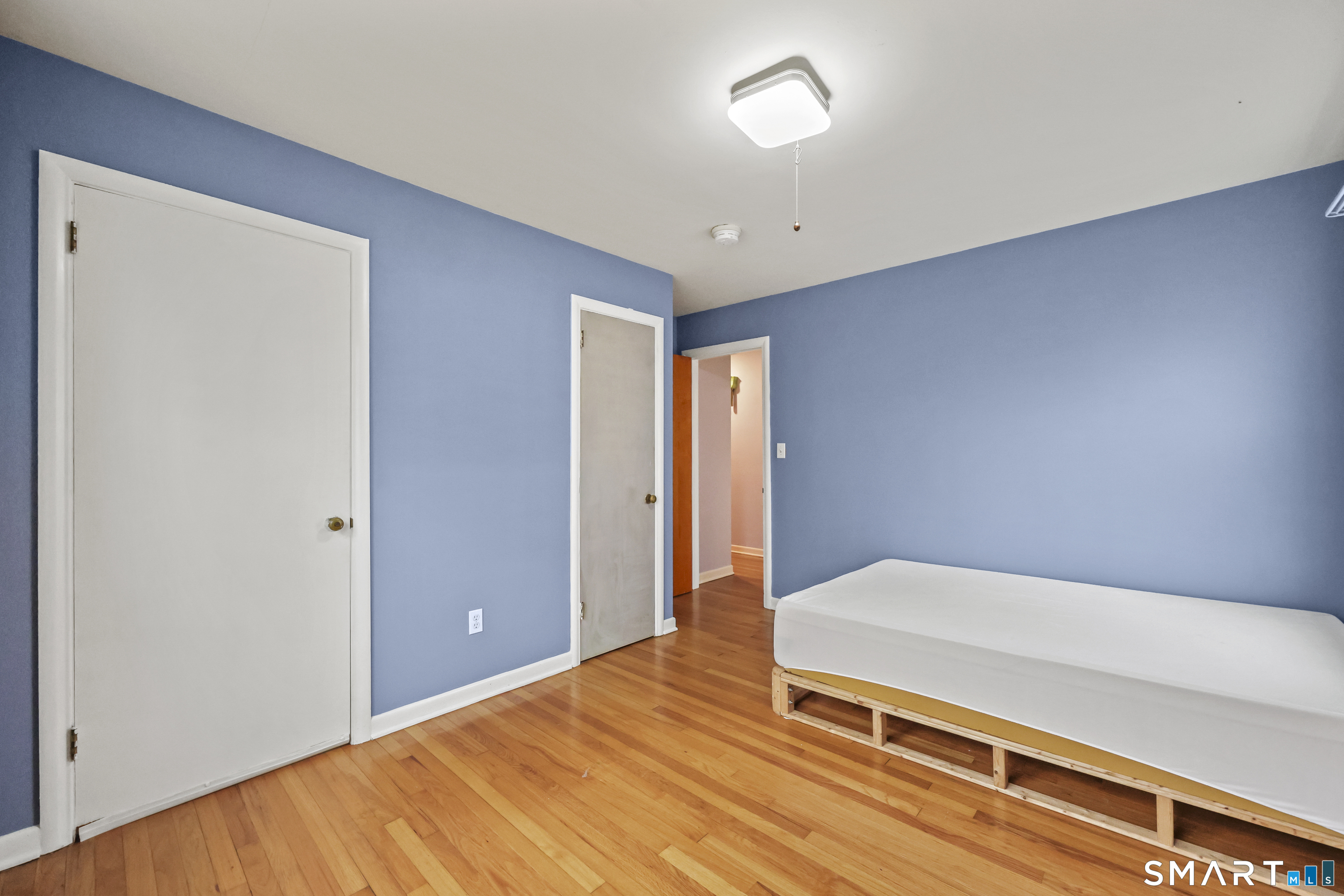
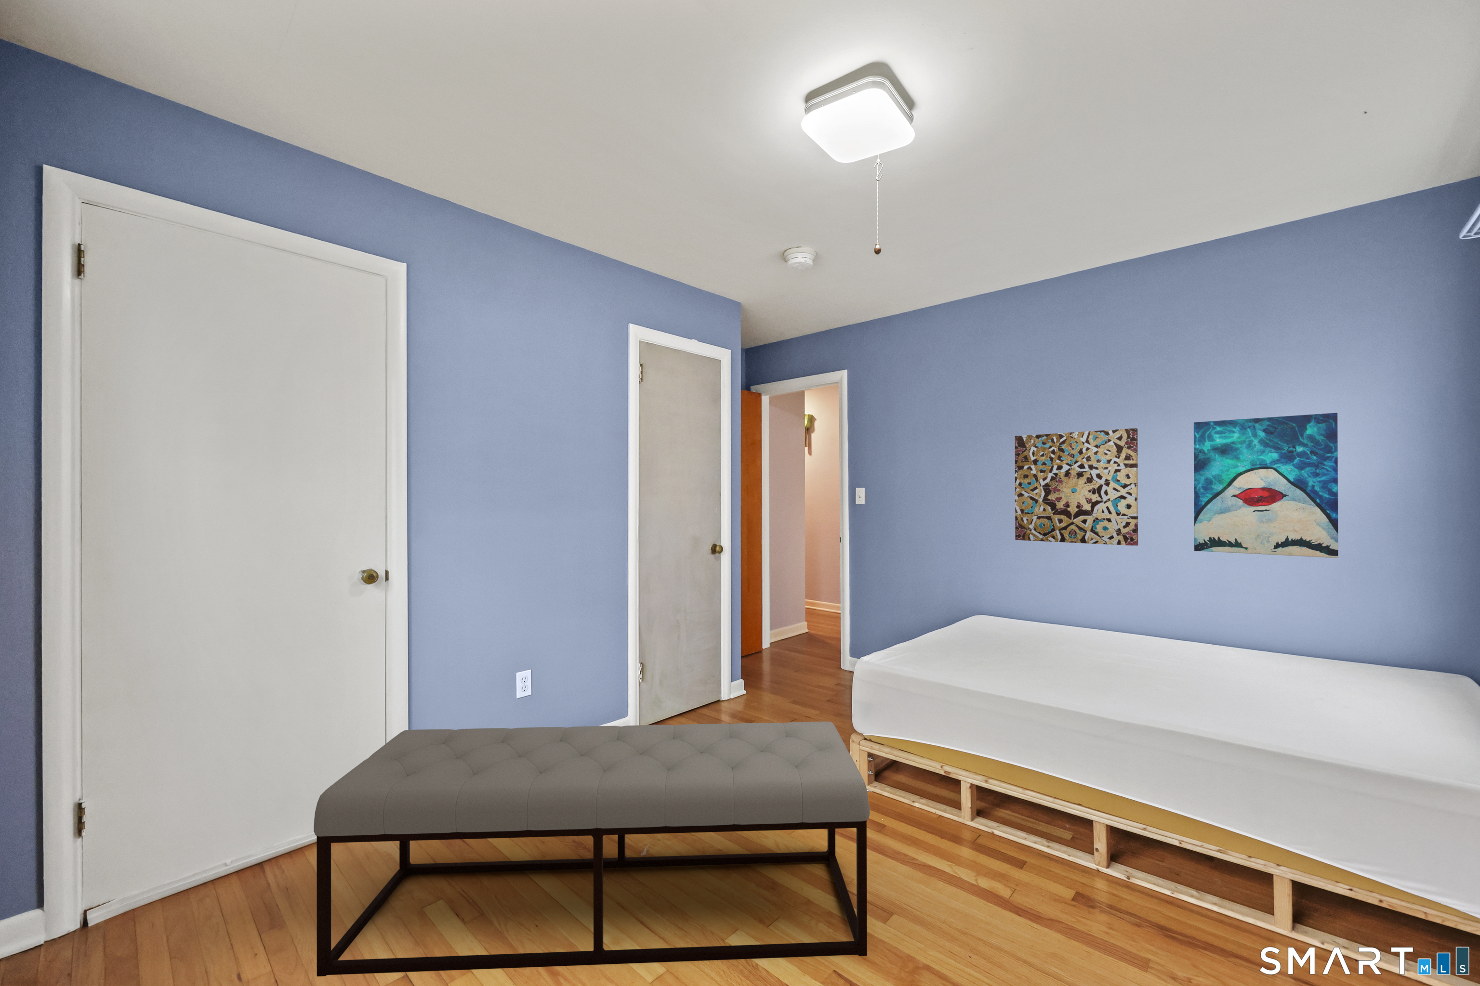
+ bench (611, 829)
+ wall art (1073, 487)
+ wall art (1261, 485)
